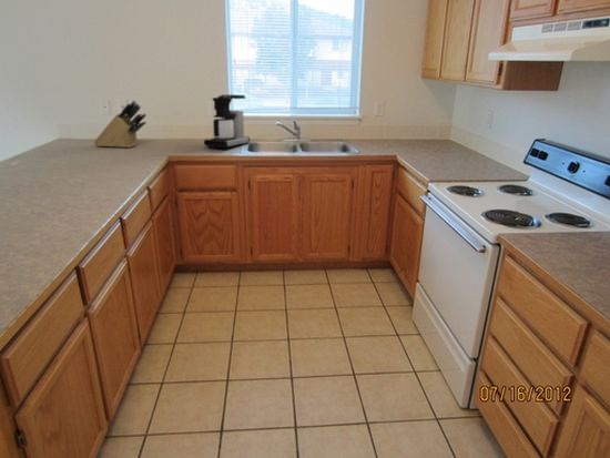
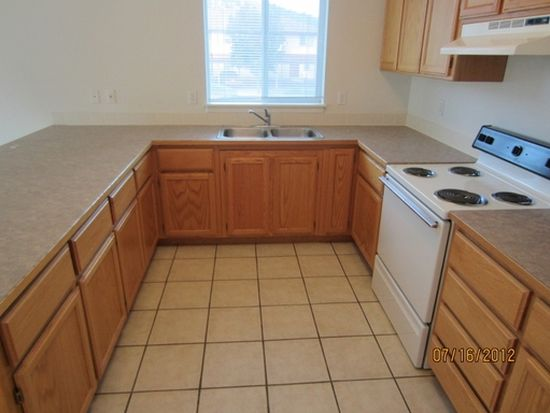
- knife block (120, 123)
- coffee maker (226, 121)
